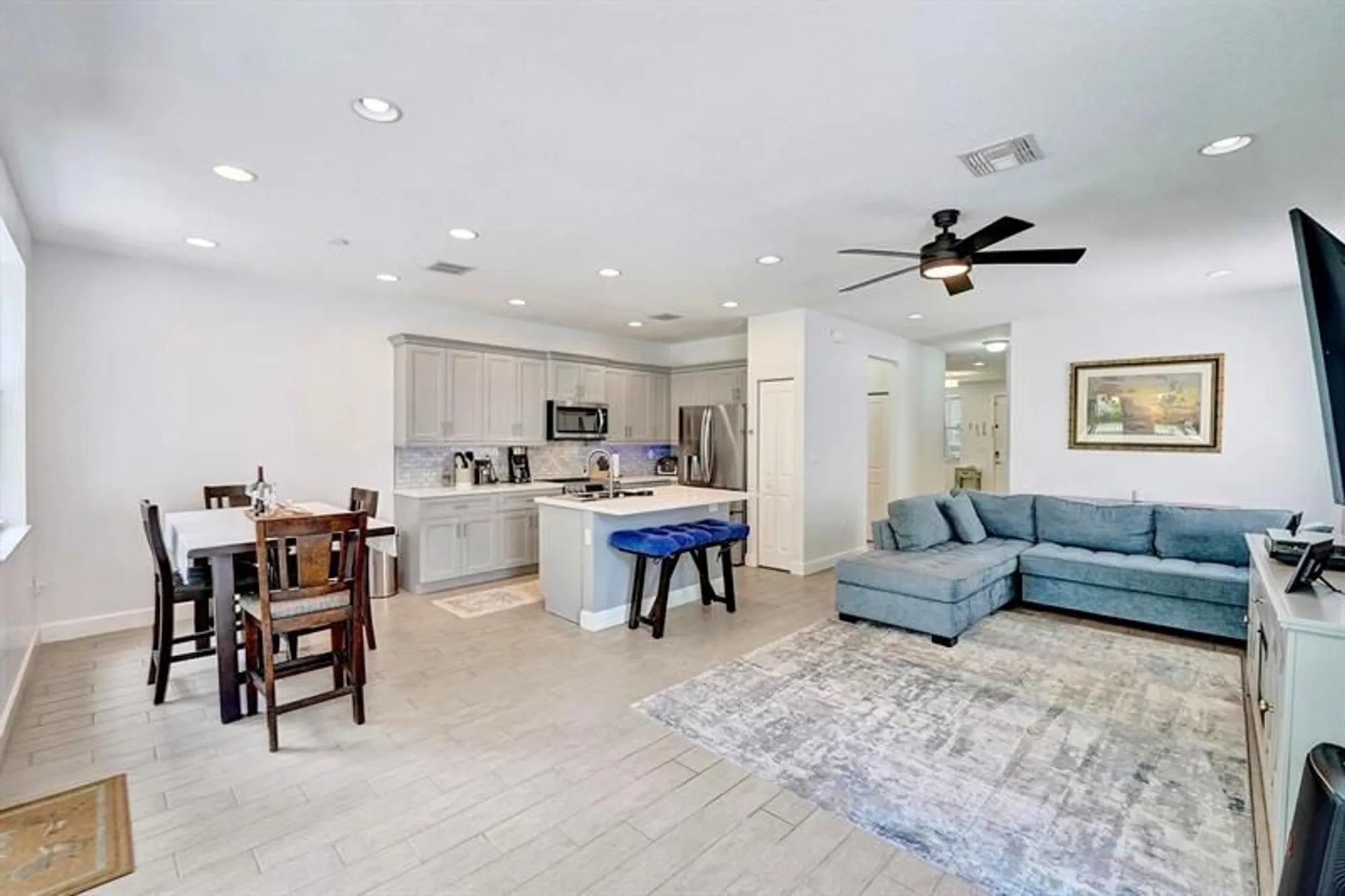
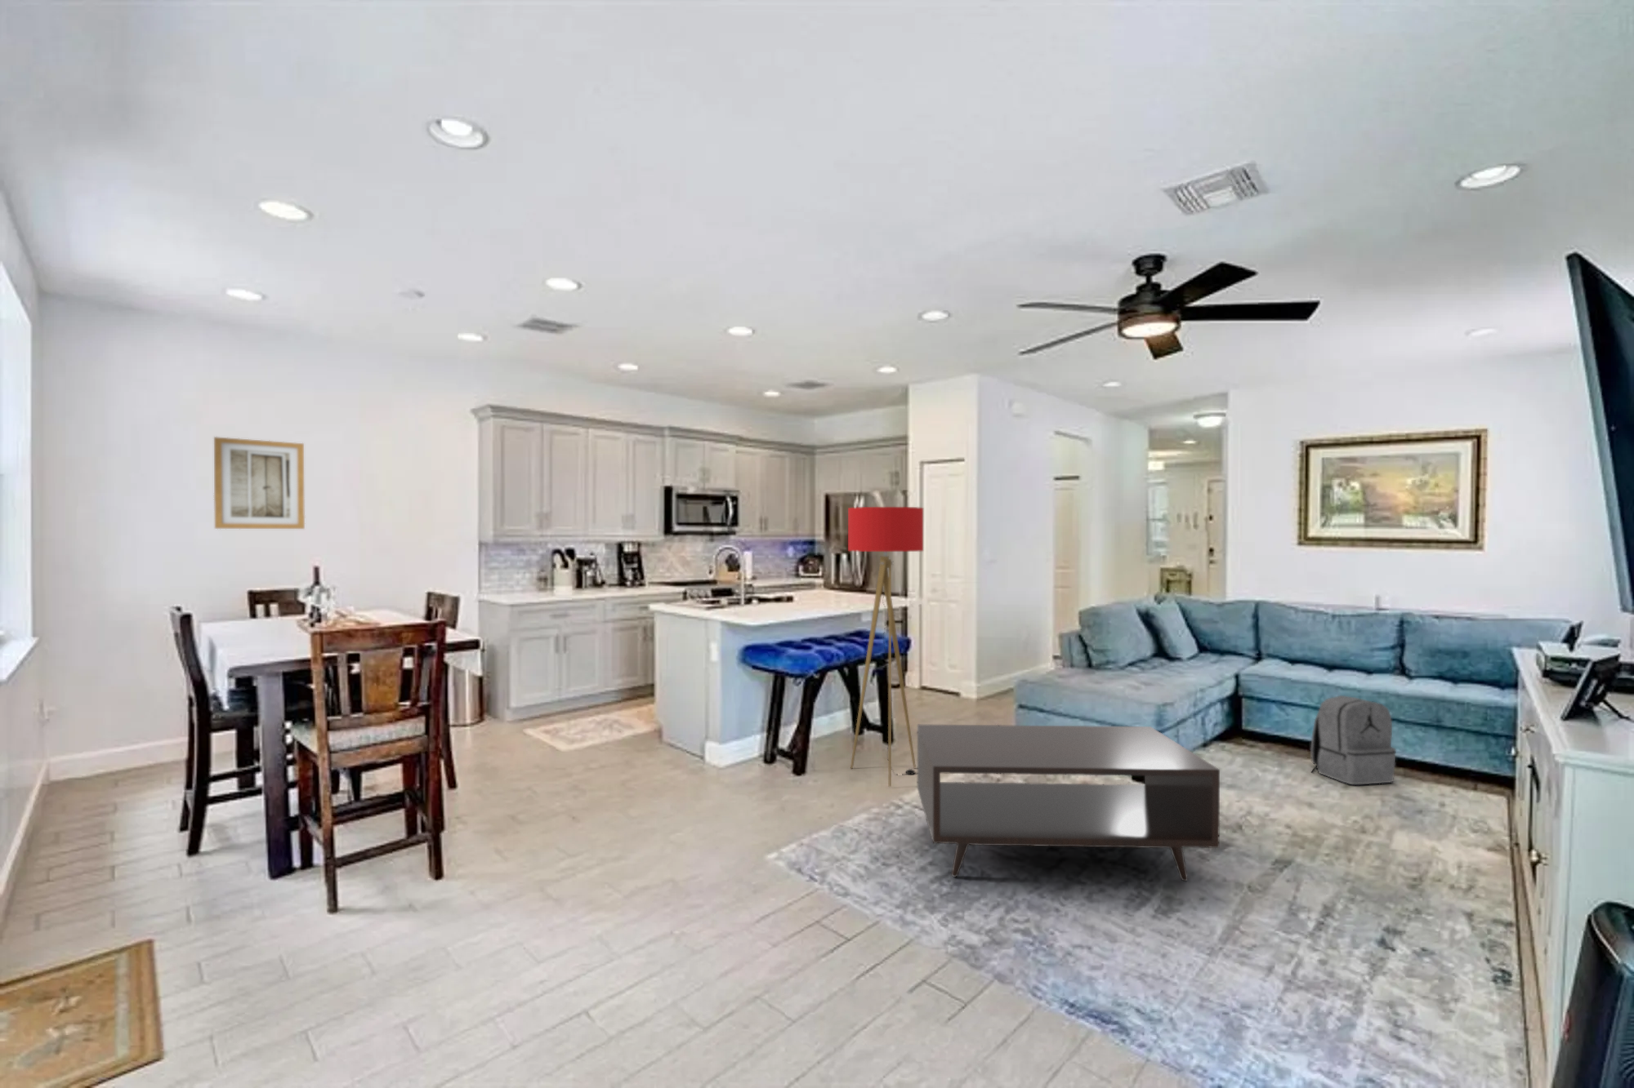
+ floor lamp (883, 641)
+ coffee table (1052, 798)
+ wall art (261, 484)
+ backpack (1350, 736)
